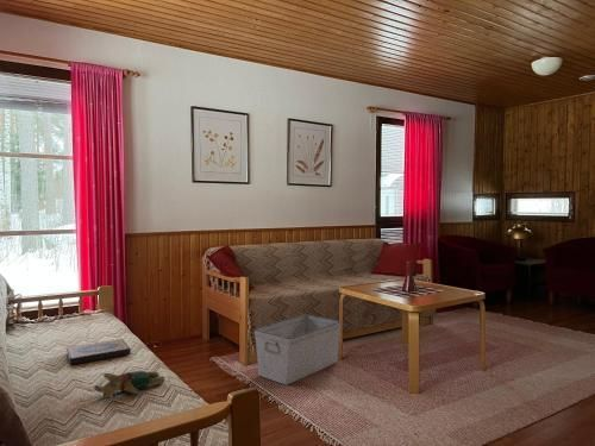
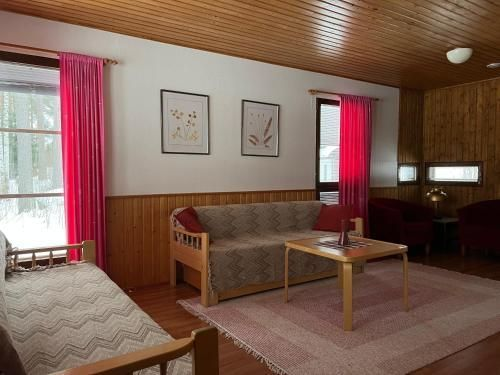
- teddy bear (131, 382)
- storage bin (299, 346)
- hardback book (98, 351)
